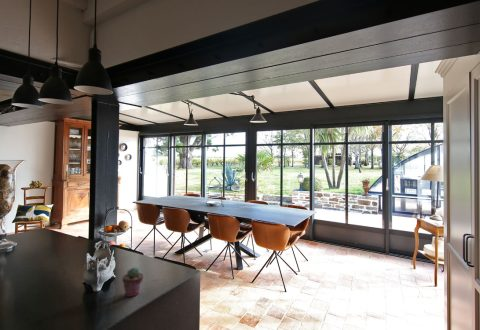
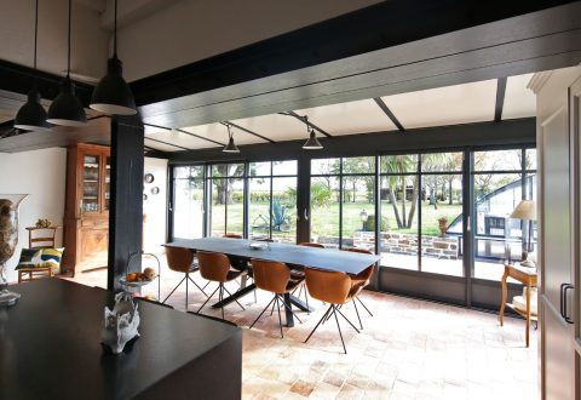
- potted succulent (132, 280)
